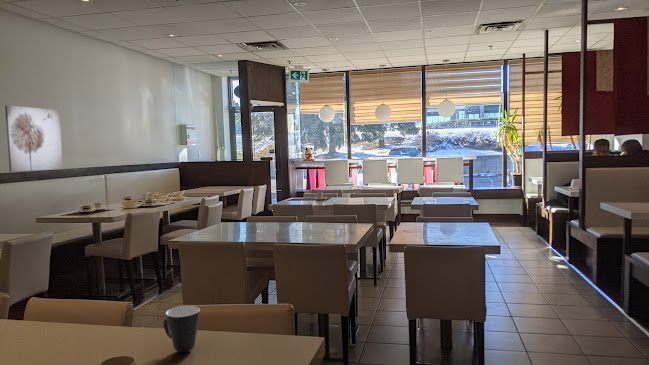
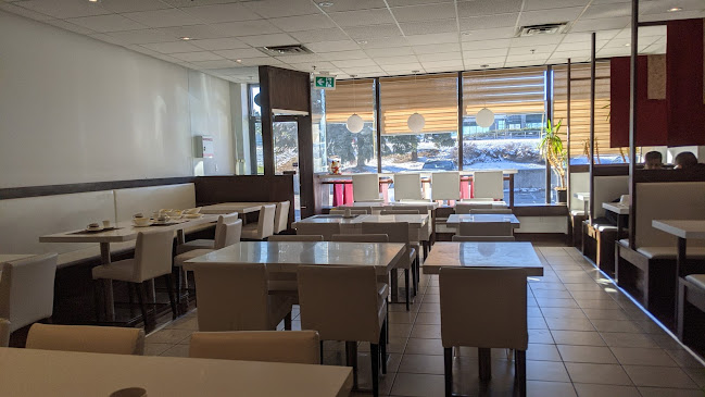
- mug (180, 330)
- wall art (35, 139)
